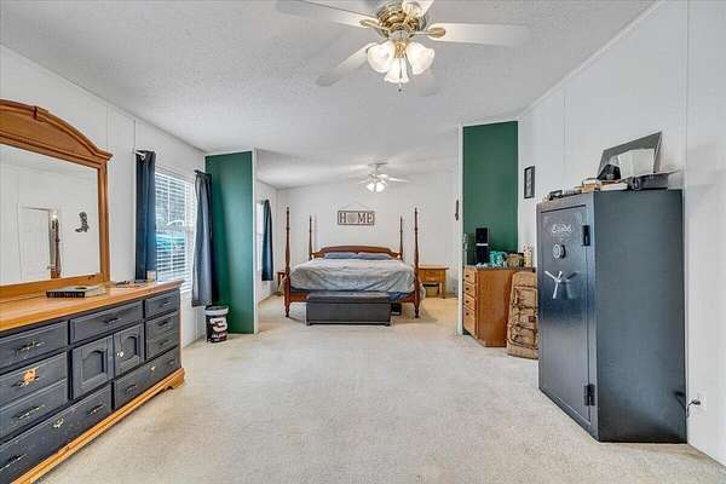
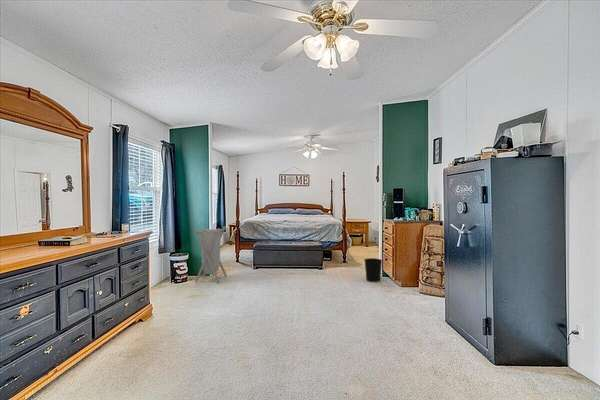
+ laundry hamper (210, 253)
+ wastebasket (373, 270)
